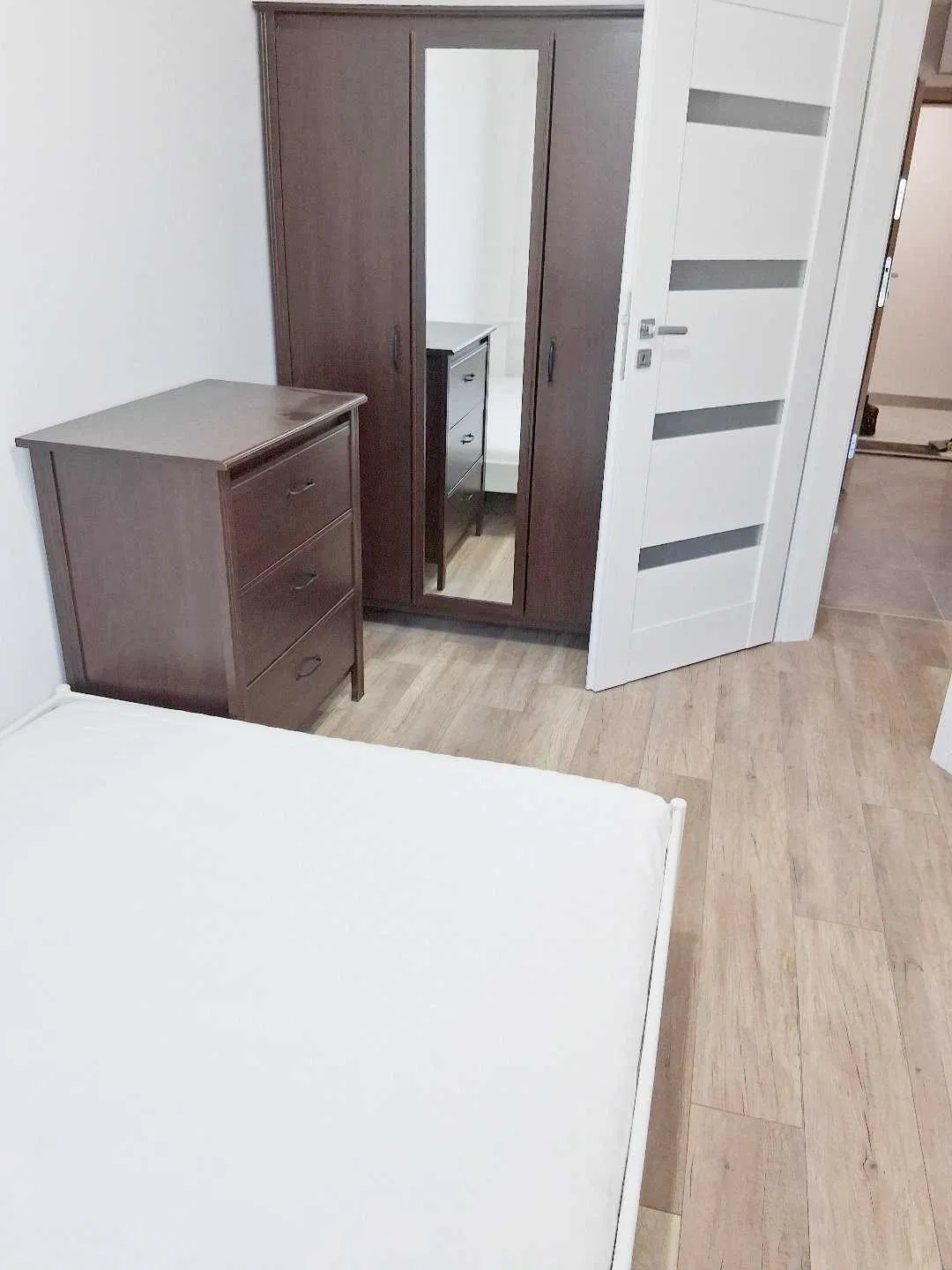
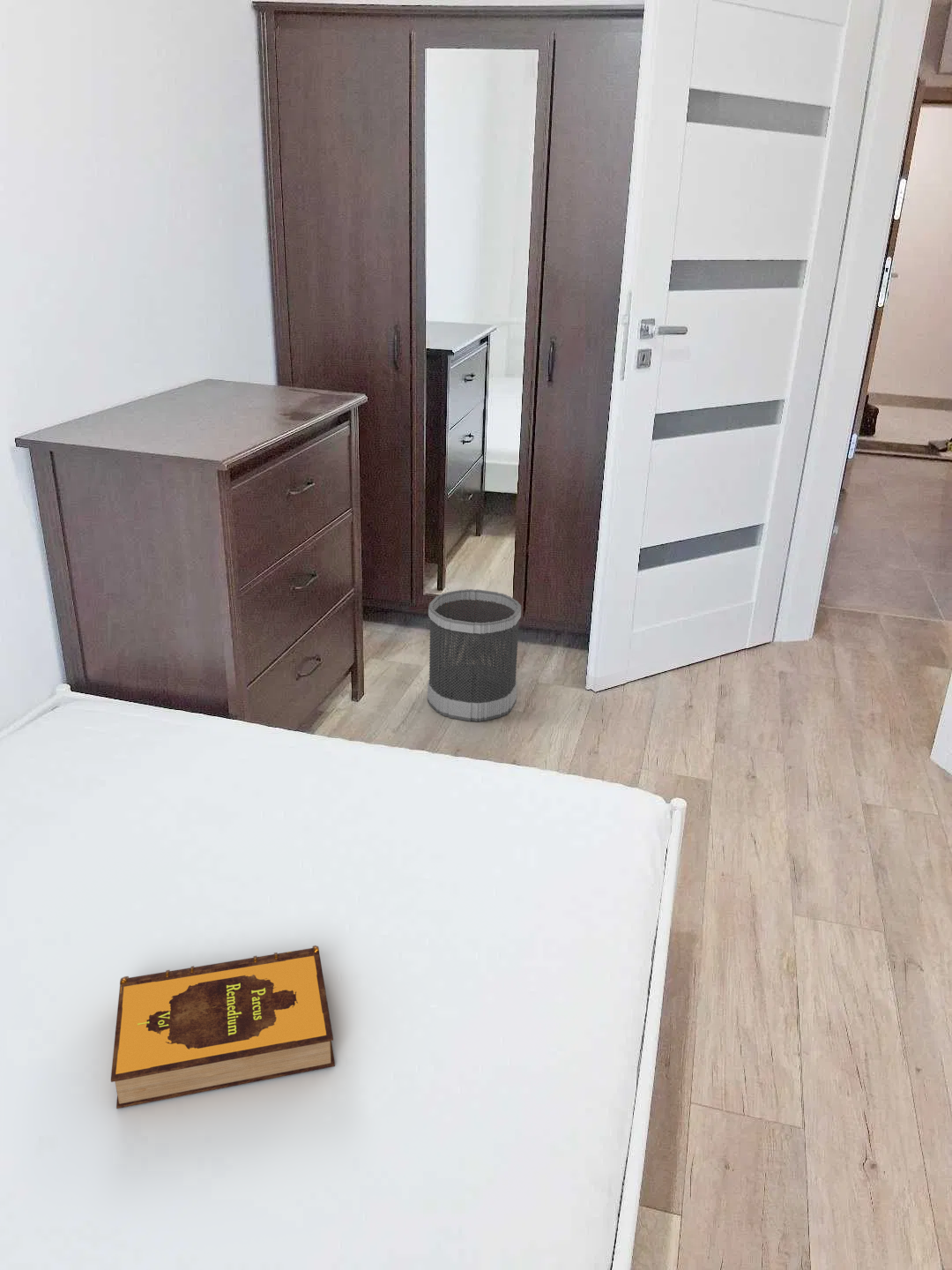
+ hardback book (225, 1016)
+ wastebasket (473, 654)
